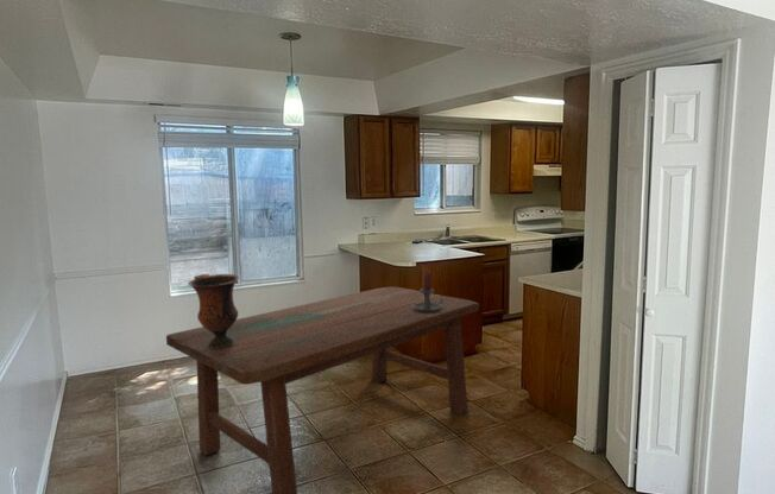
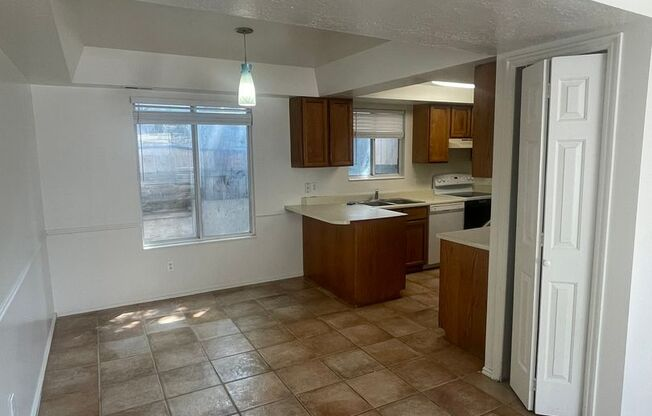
- dining table (339, 365)
- candle holder (429, 289)
- vase (215, 311)
